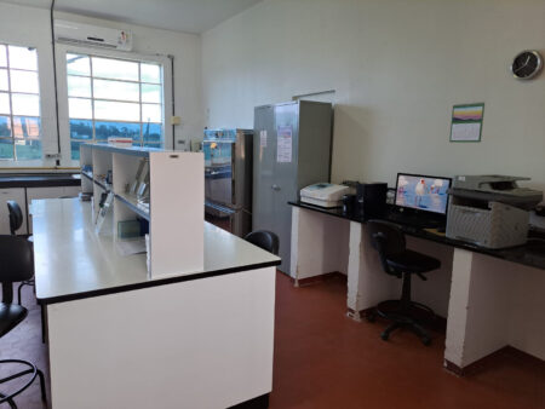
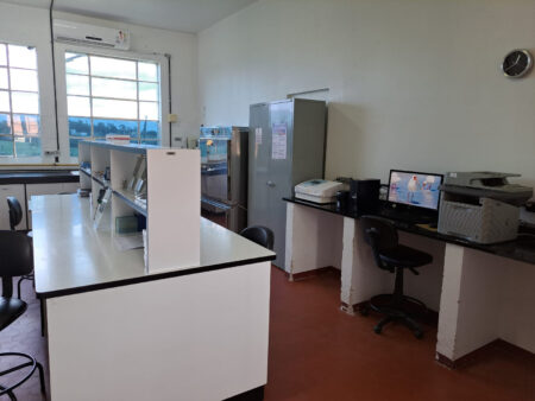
- calendar (466, 122)
